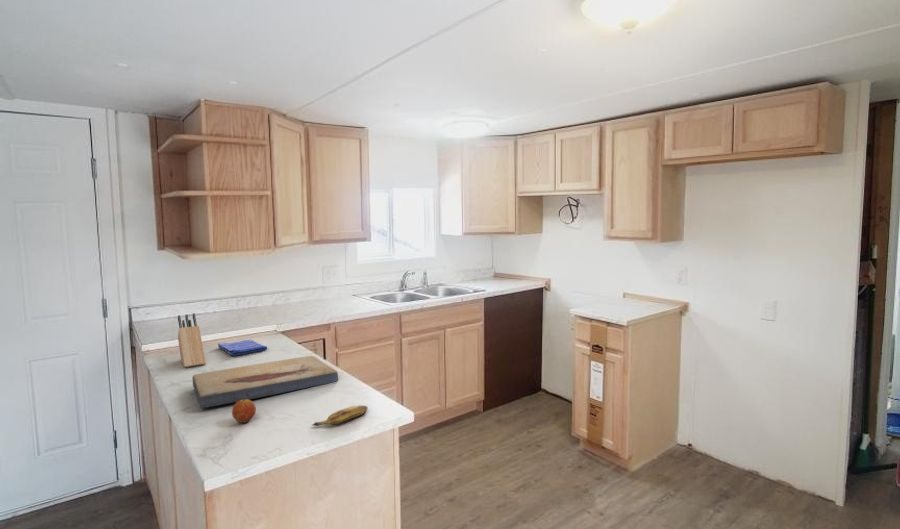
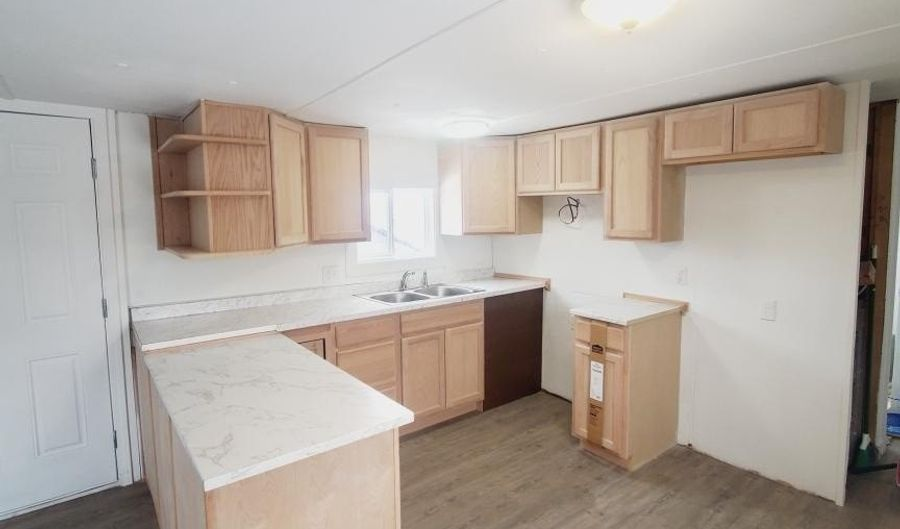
- fish fossil (265, 378)
- banana (343, 414)
- dish towel (242, 346)
- fruit (243, 409)
- knife block (190, 338)
